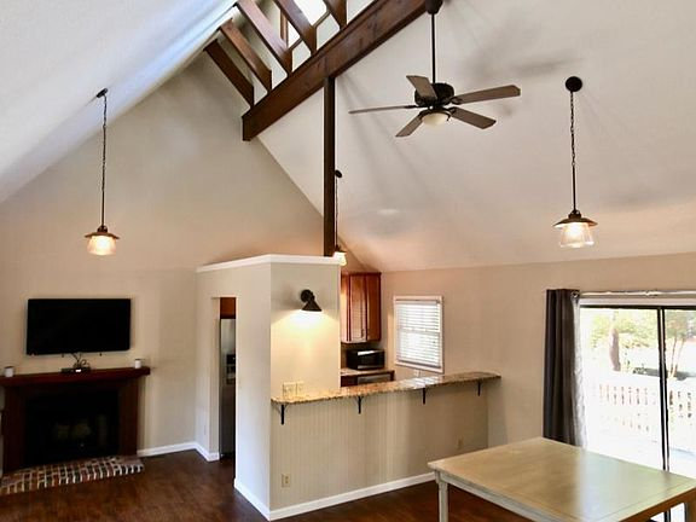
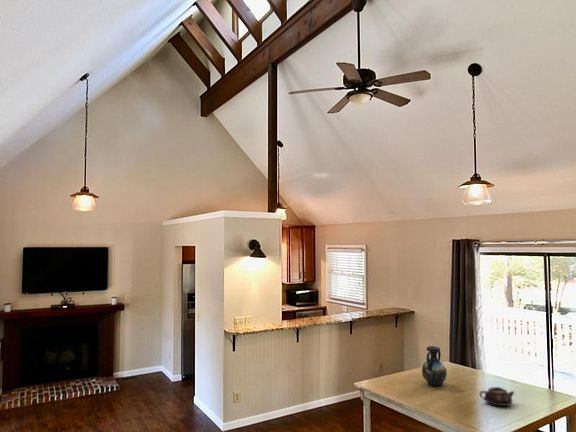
+ teapot (497, 394)
+ vase (434, 365)
